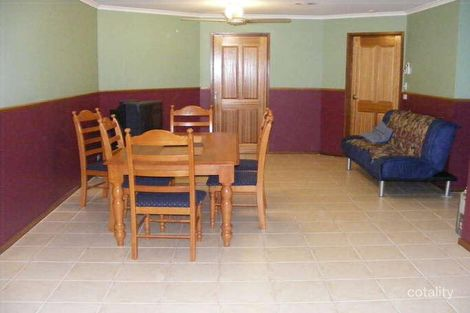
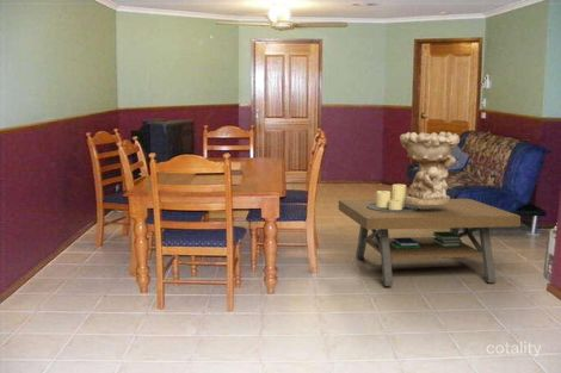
+ decorative bowl (427, 174)
+ coffee table (421, 226)
